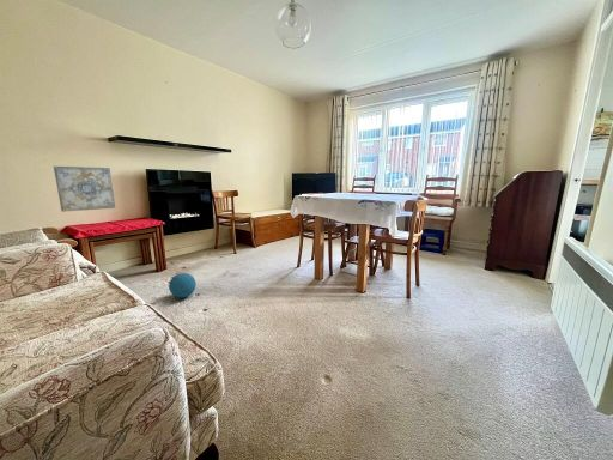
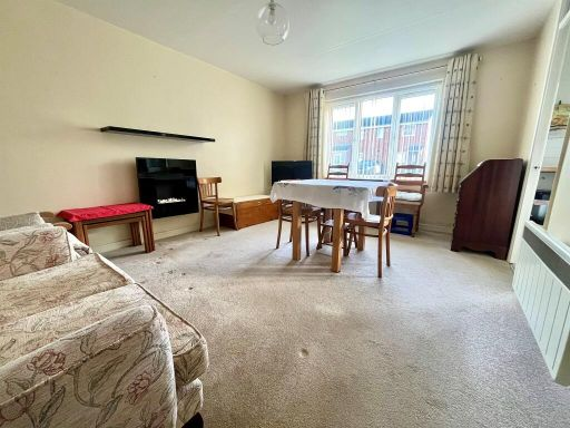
- wall art (86, 188)
- ball (182, 285)
